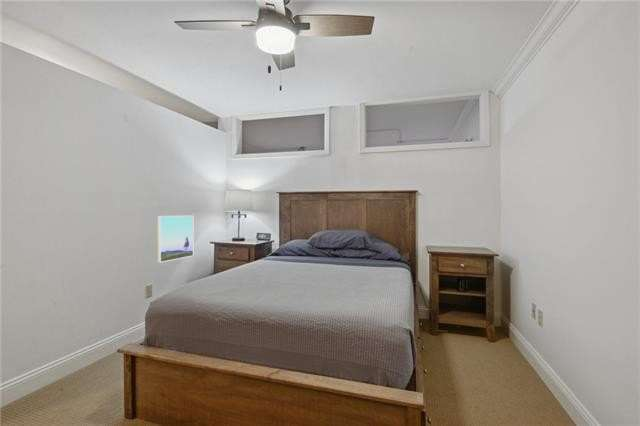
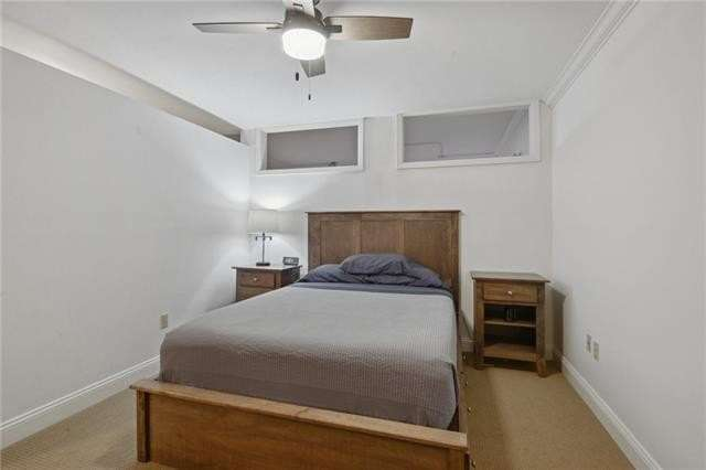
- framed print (176, 237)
